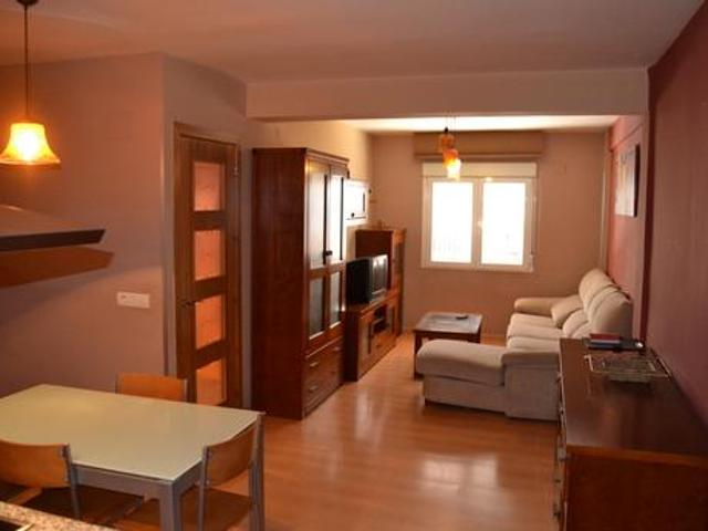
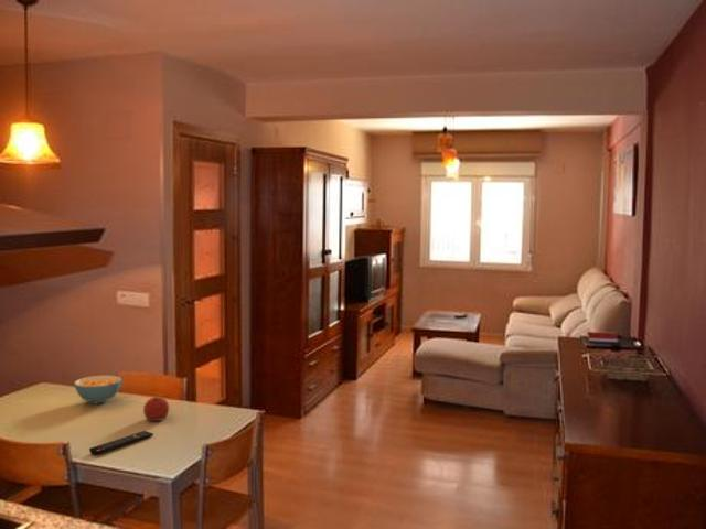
+ cereal bowl (98, 391)
+ remote control (121, 442)
+ fruit (156, 407)
